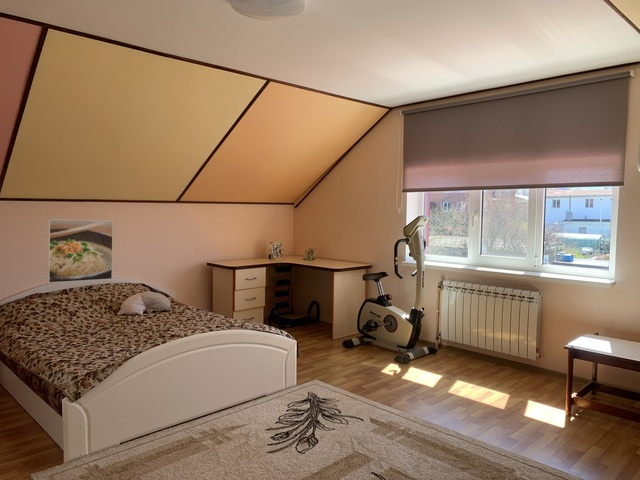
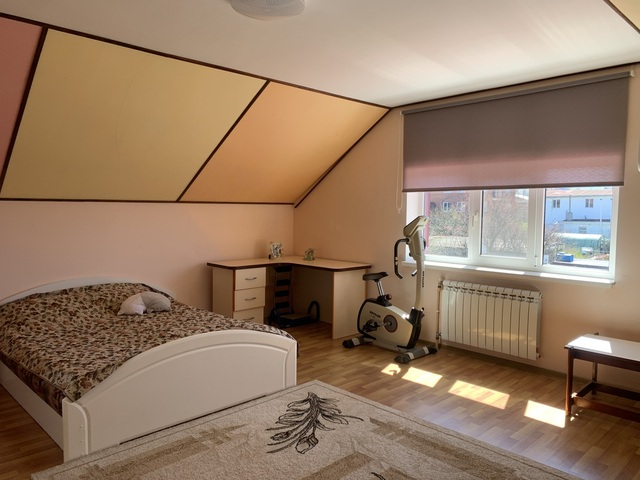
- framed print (81, 250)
